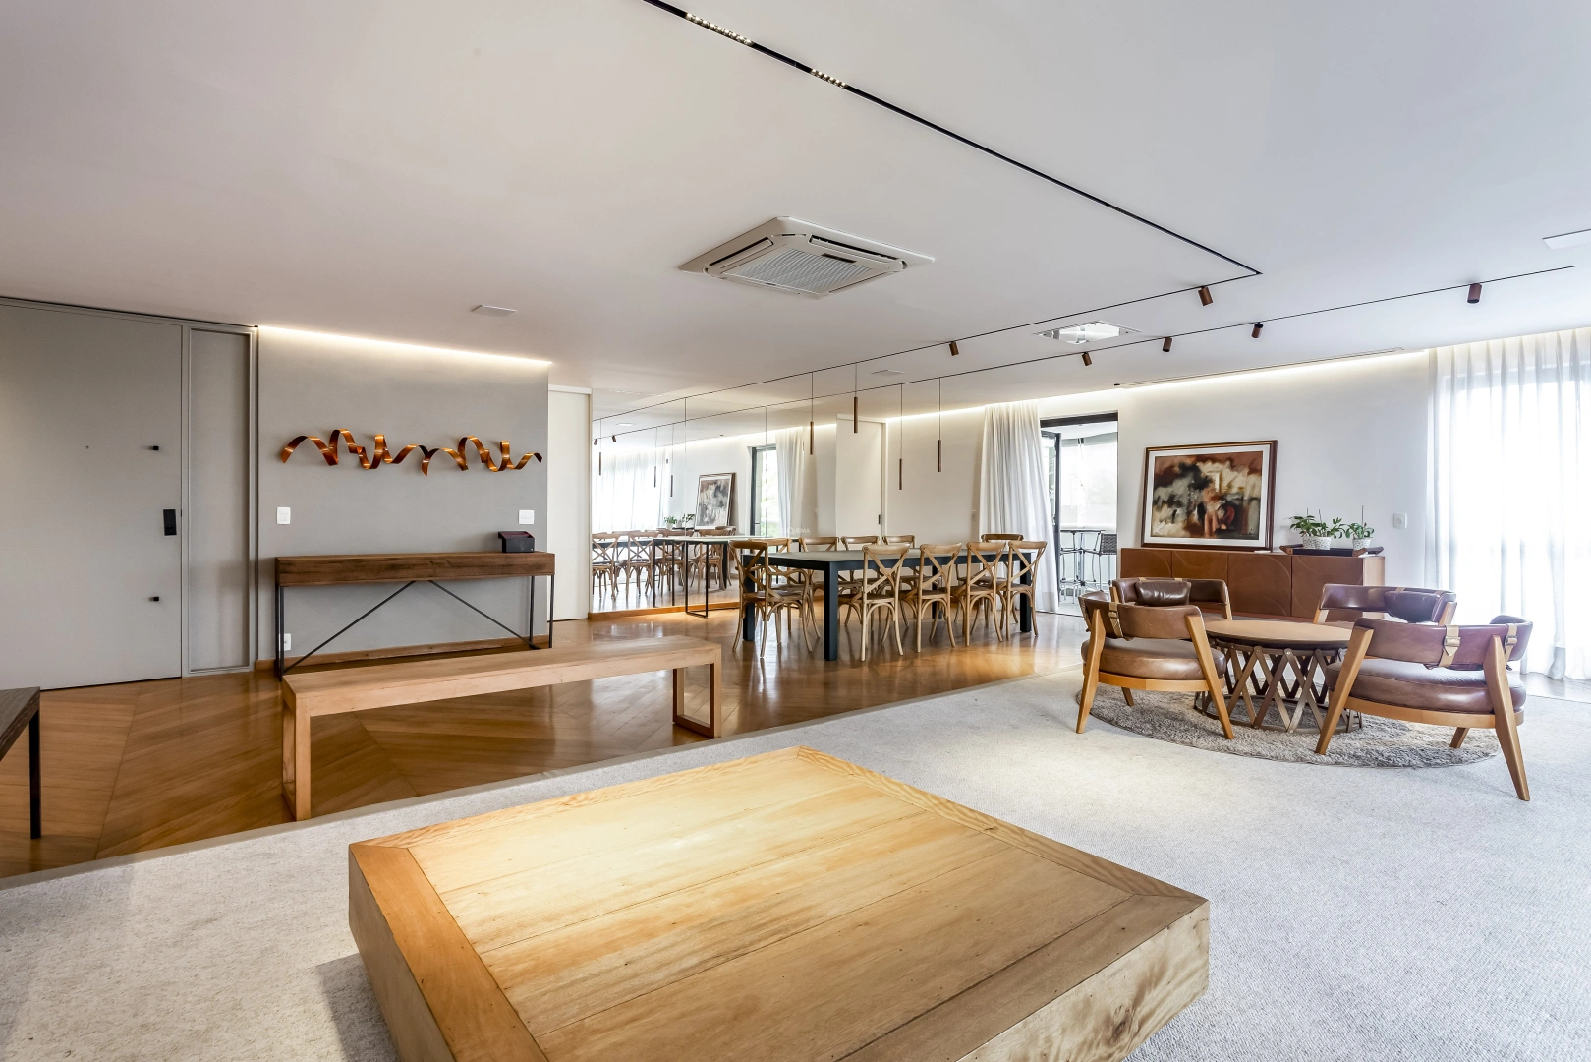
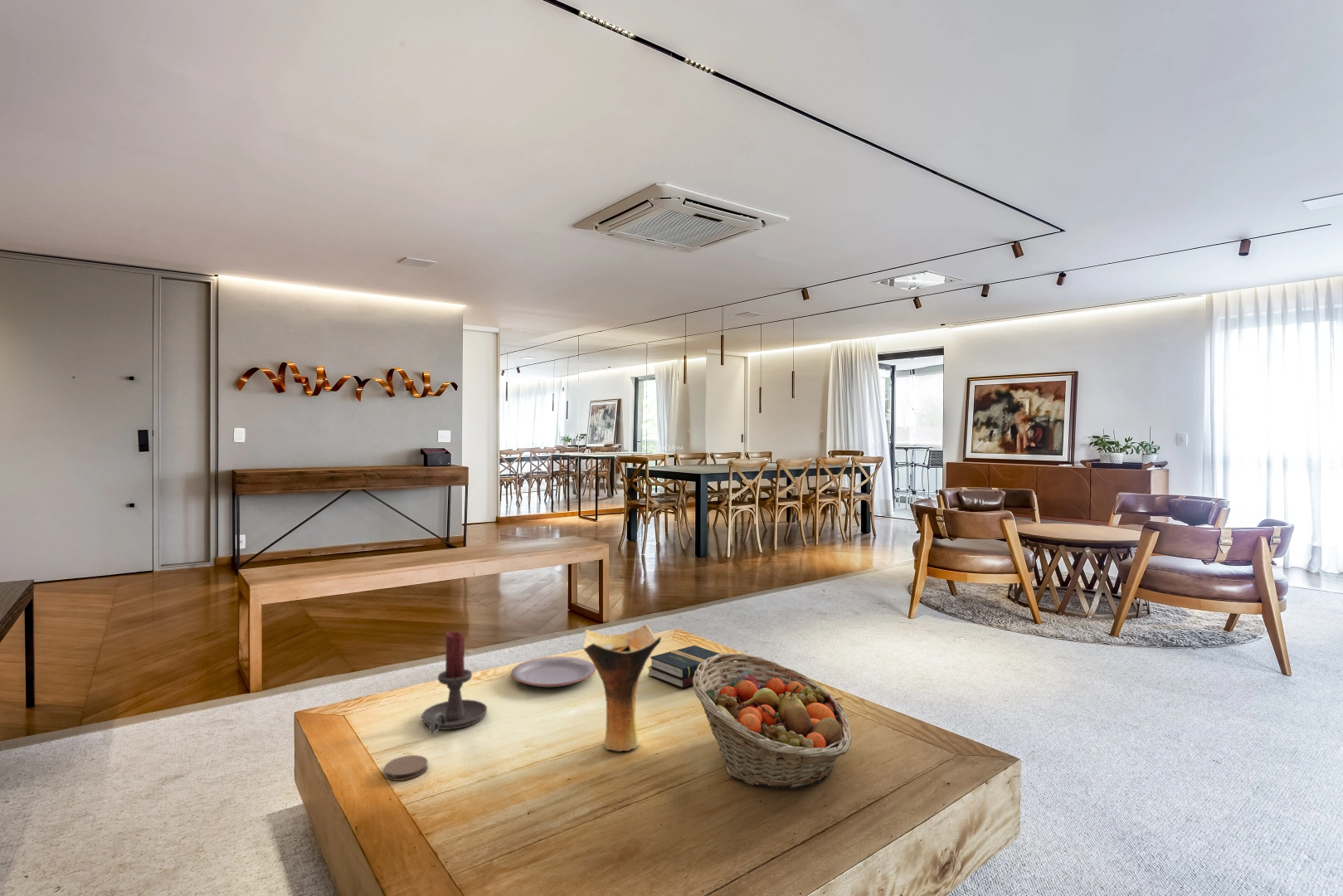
+ hardback book (689, 665)
+ coaster (406, 767)
+ fruit basket (771, 714)
+ candle holder (450, 679)
+ plate (553, 673)
+ vase (620, 686)
